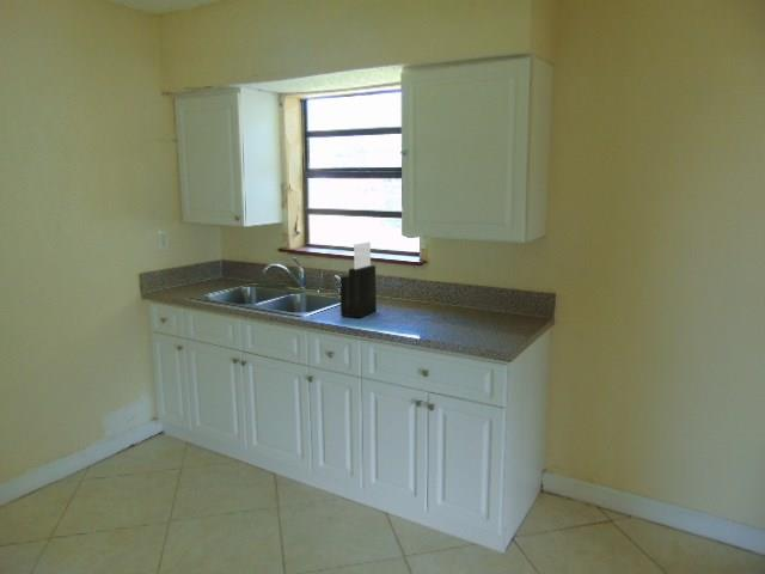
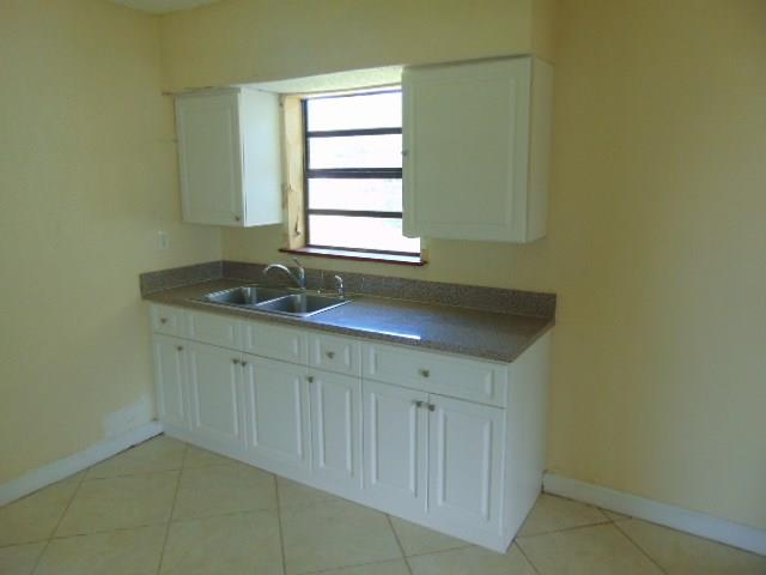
- knife block (356, 279)
